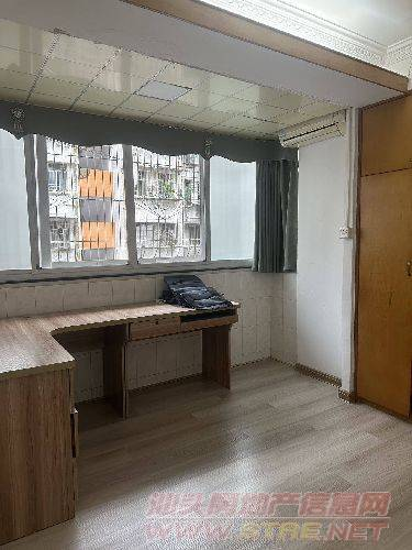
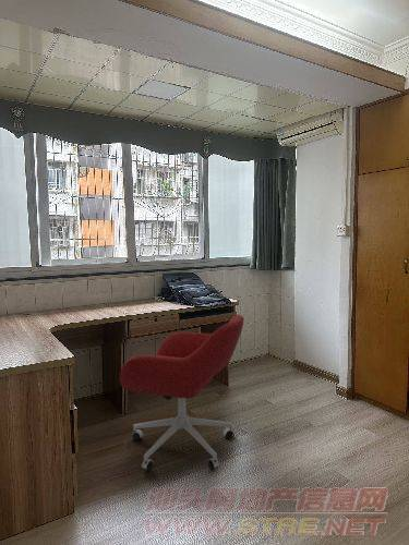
+ office chair (181, 382)
